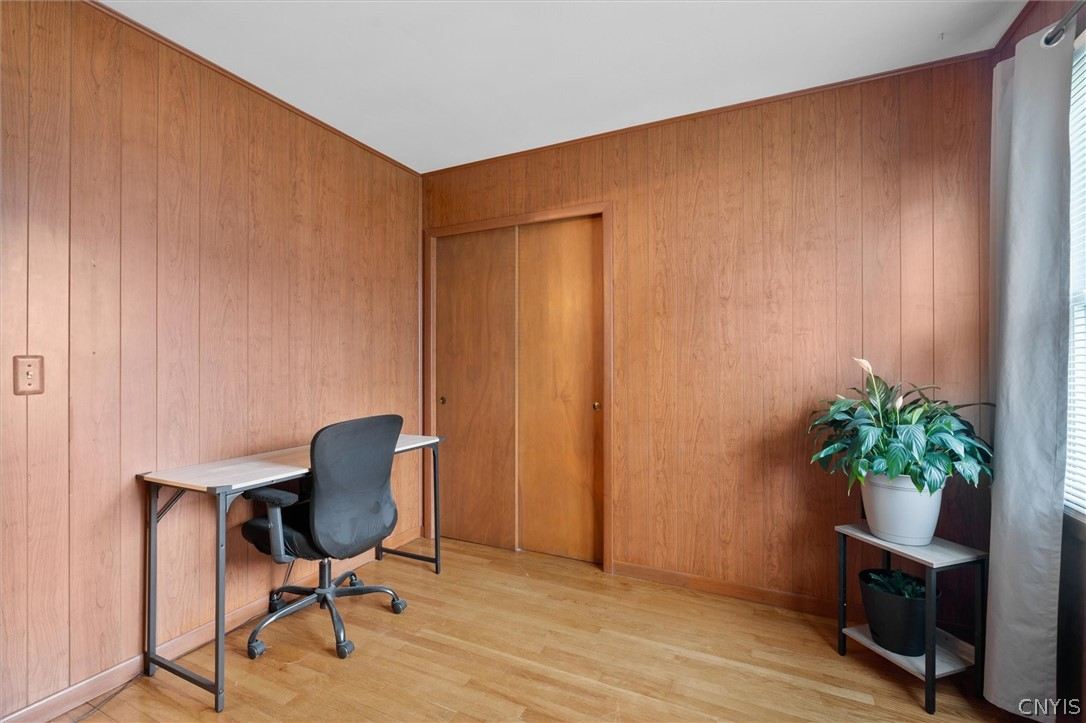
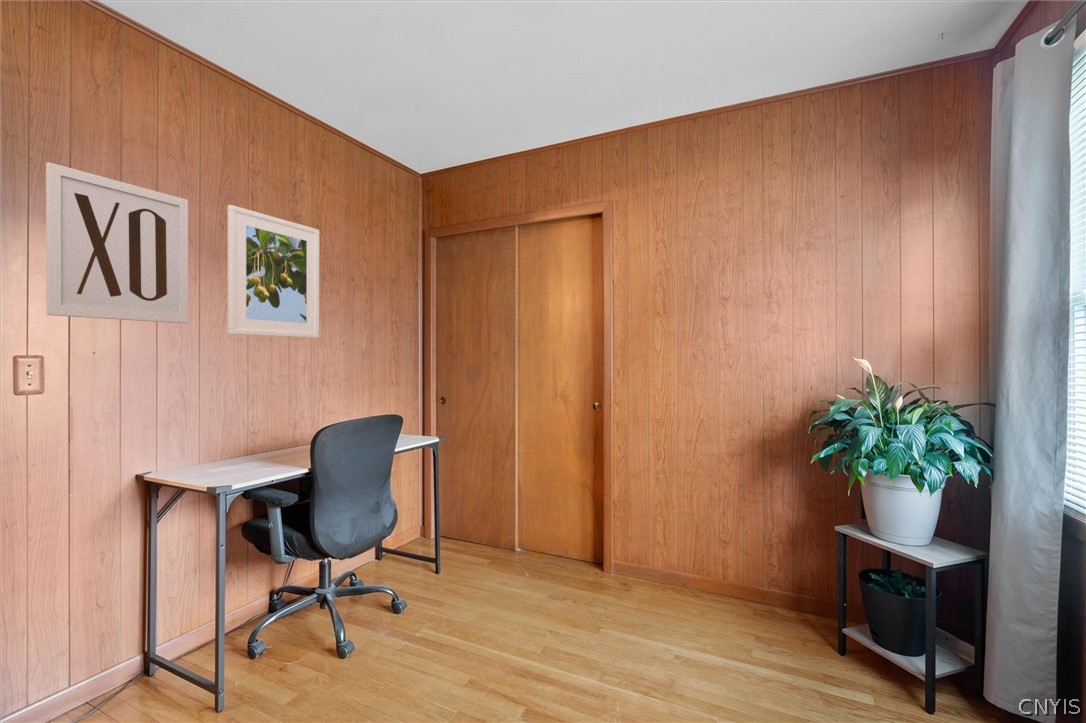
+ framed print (277, 277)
+ wall art (124, 251)
